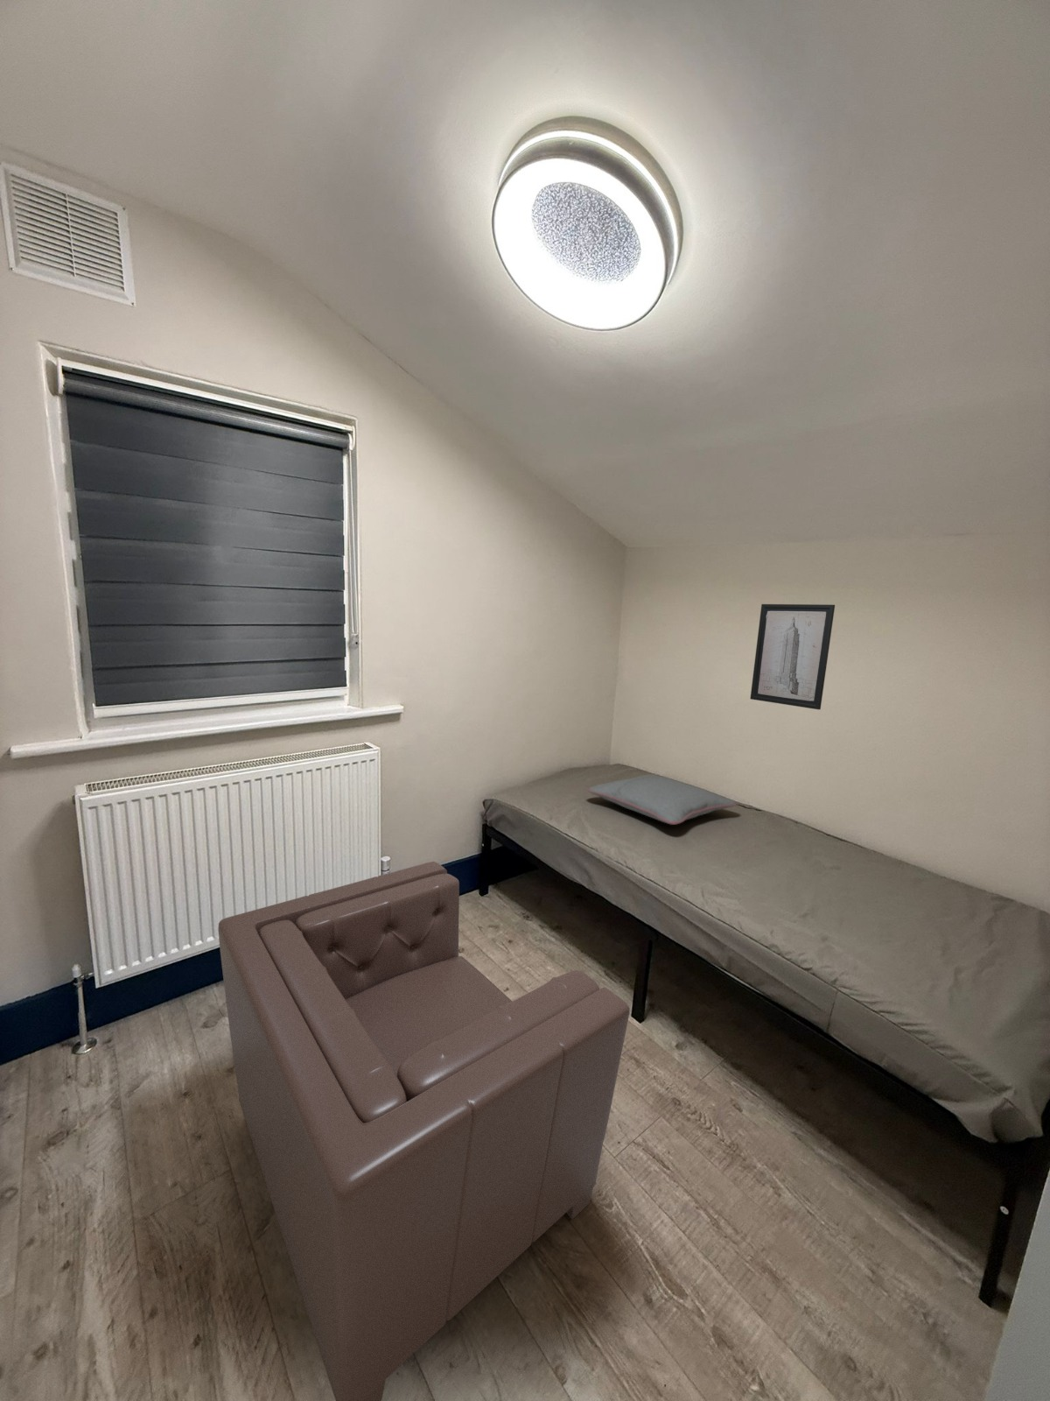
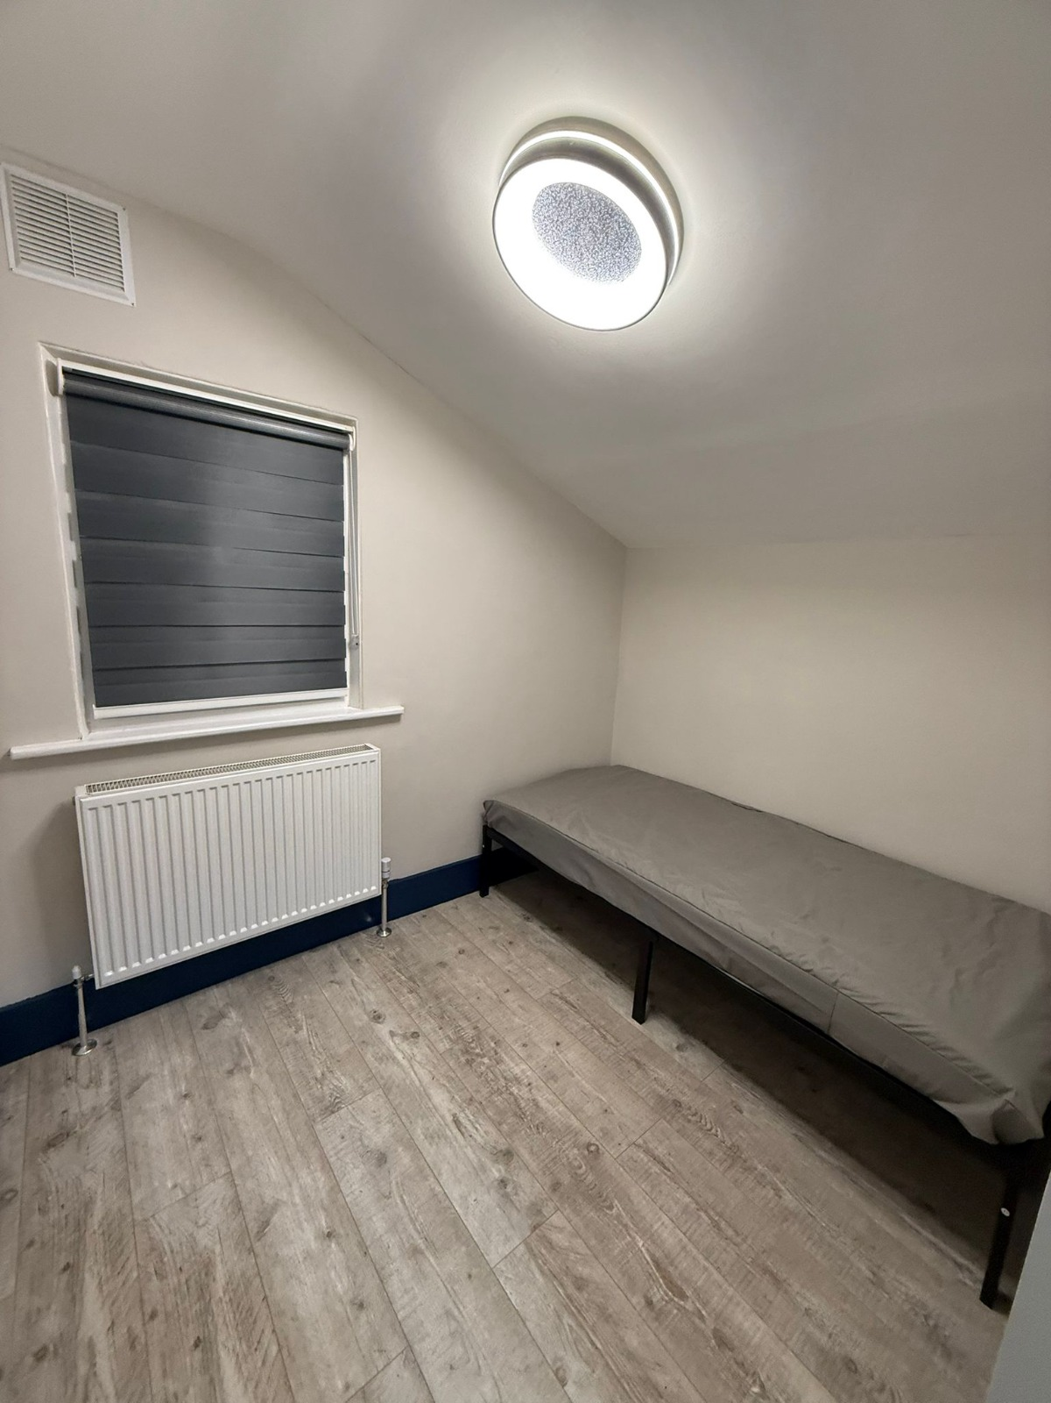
- pillow (660, 796)
- wall art (790, 654)
- armchair (404, 1060)
